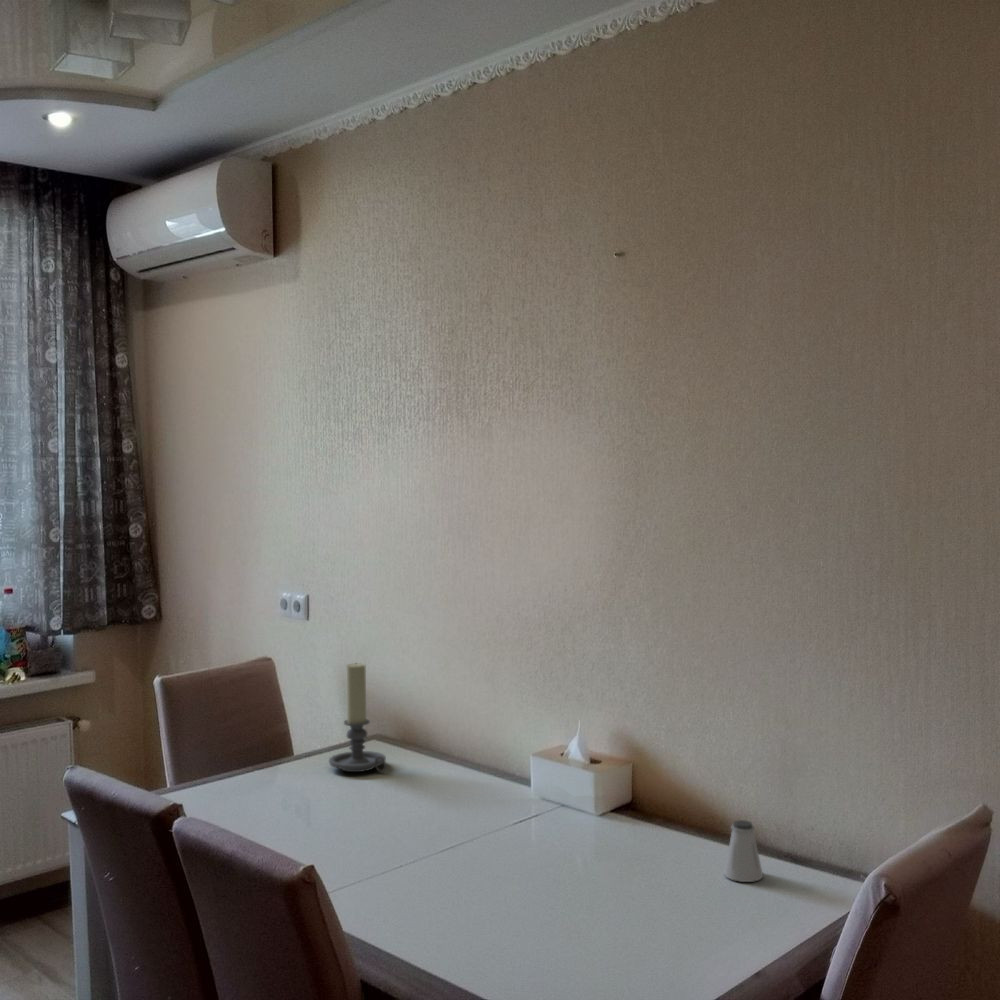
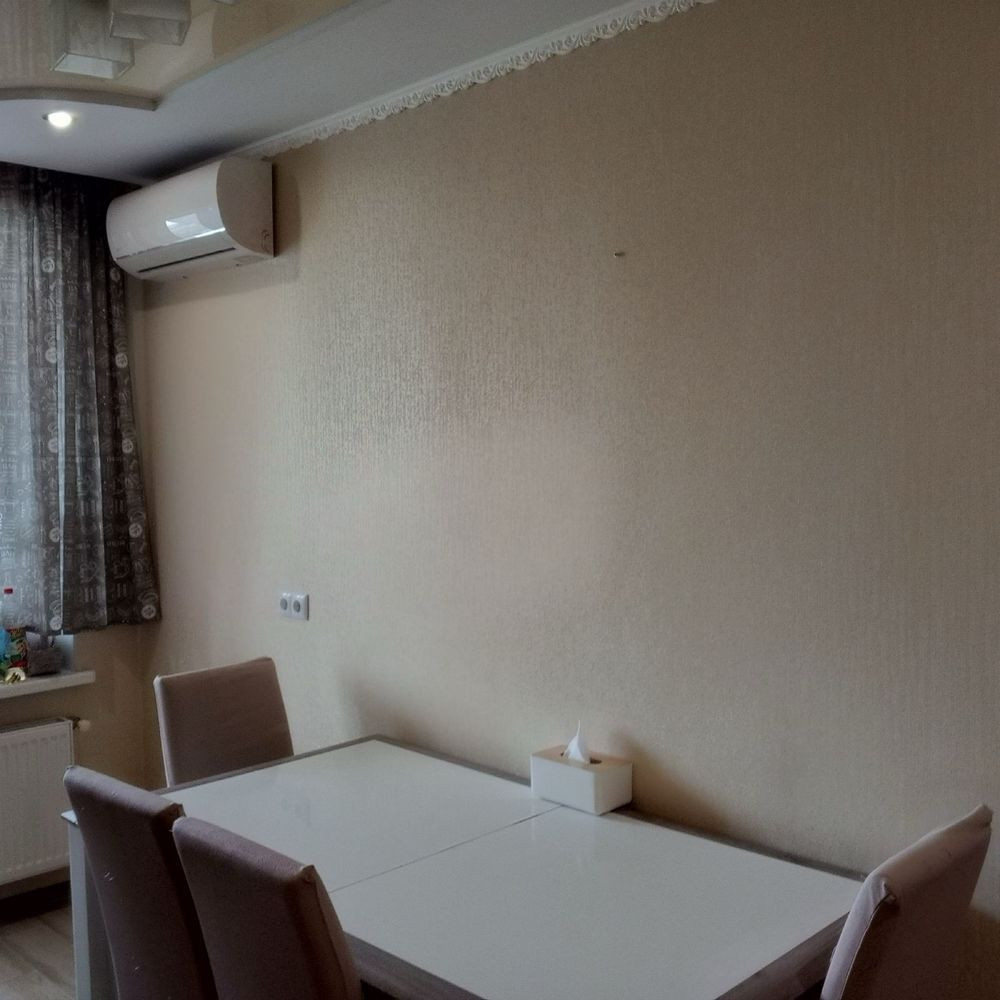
- saltshaker (743, 848)
- candle holder (360, 715)
